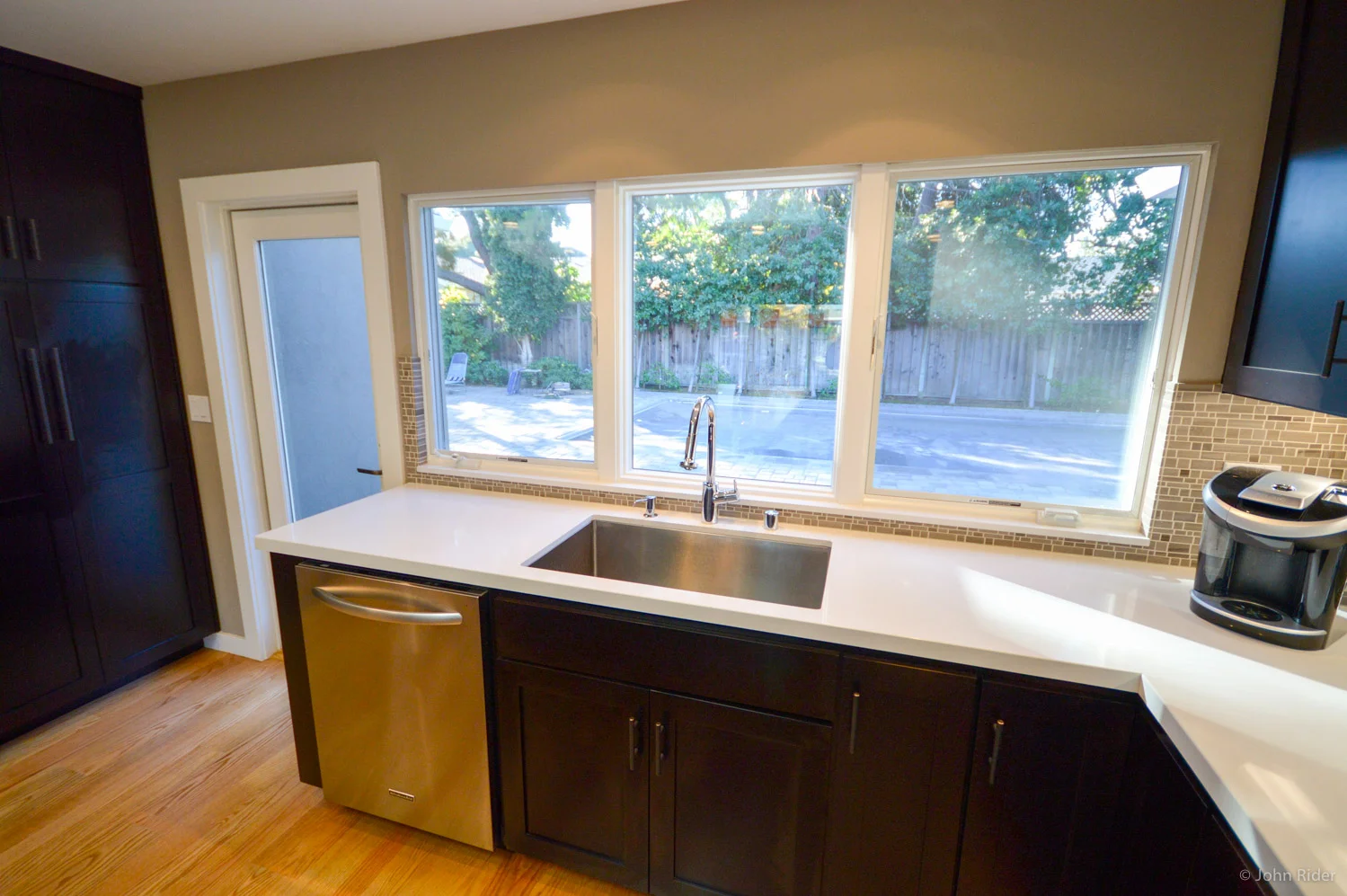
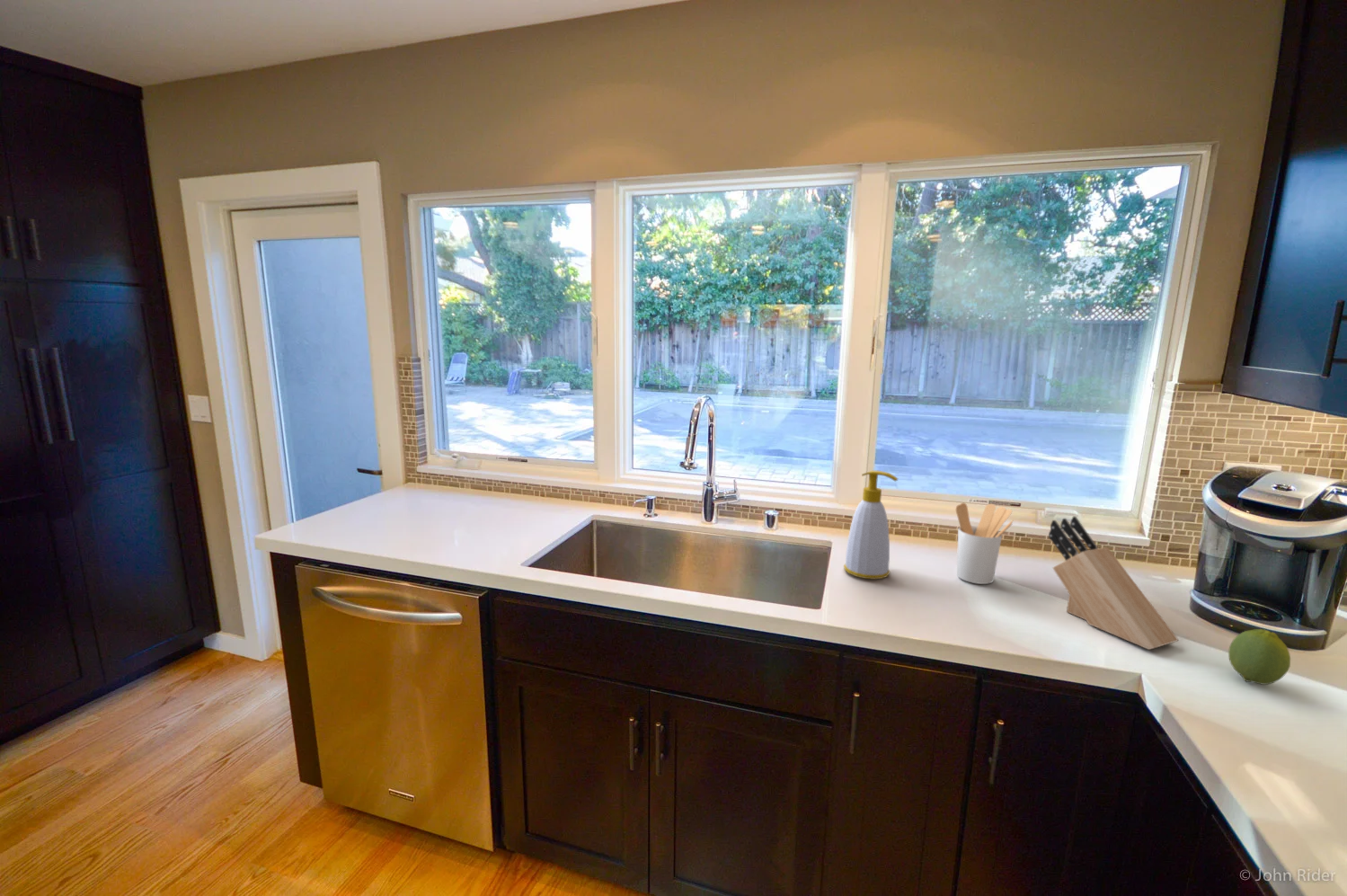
+ utensil holder (983, 541)
+ soap bottle (870, 522)
+ knife block (1105, 576)
+ fruit (1259, 656)
